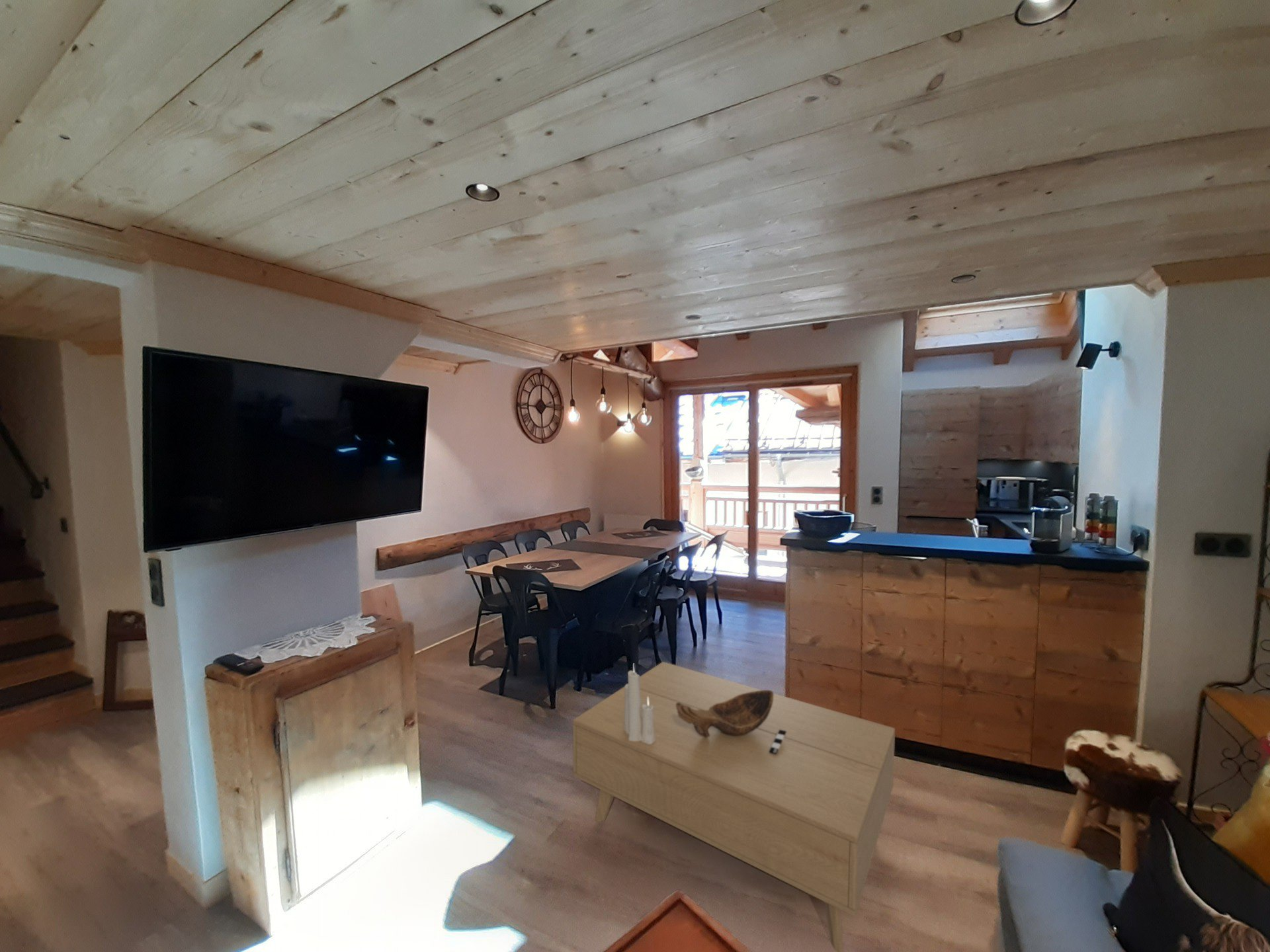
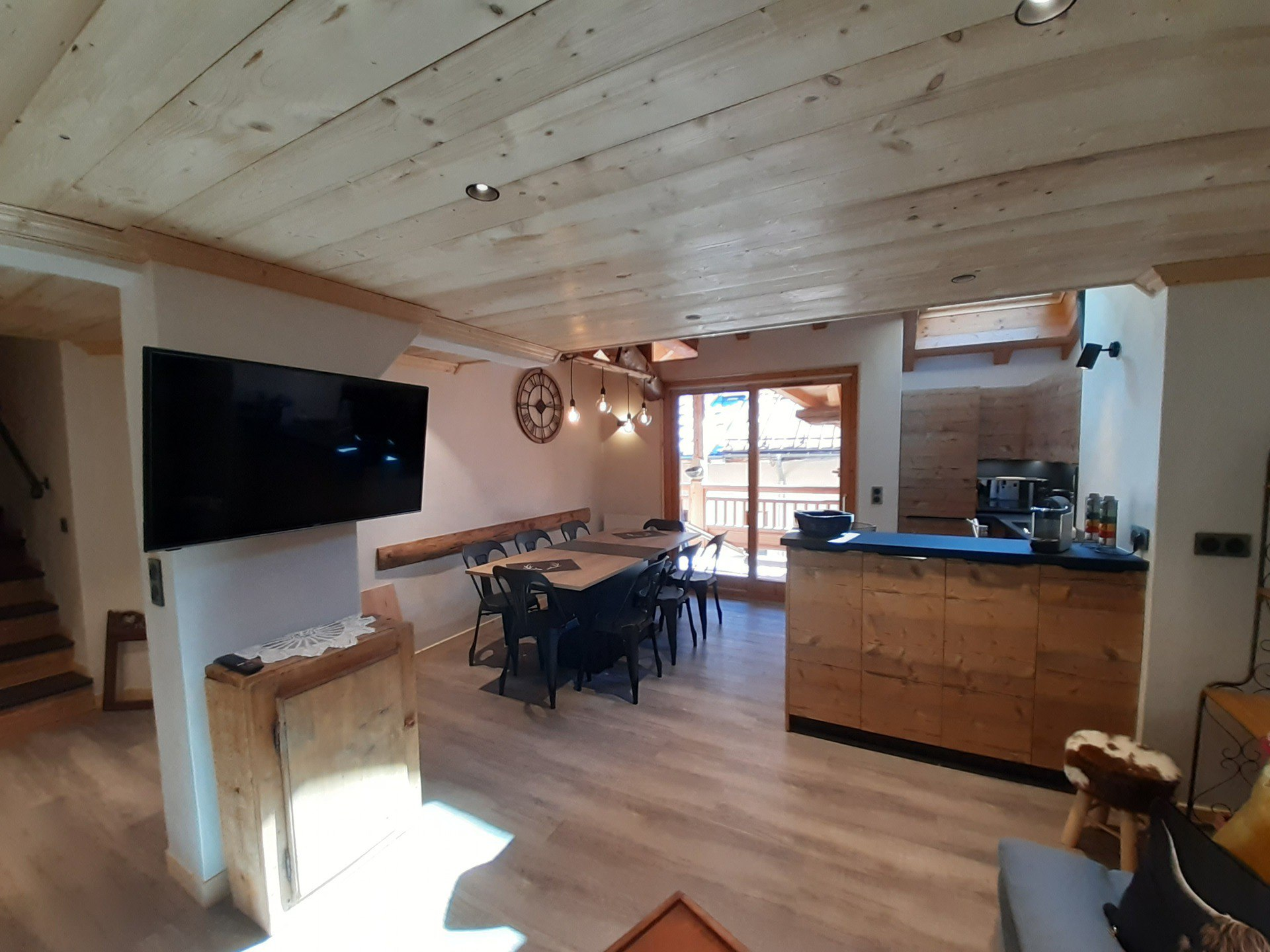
- candle (636, 696)
- coffee table (732, 775)
- decorative bowl (736, 715)
